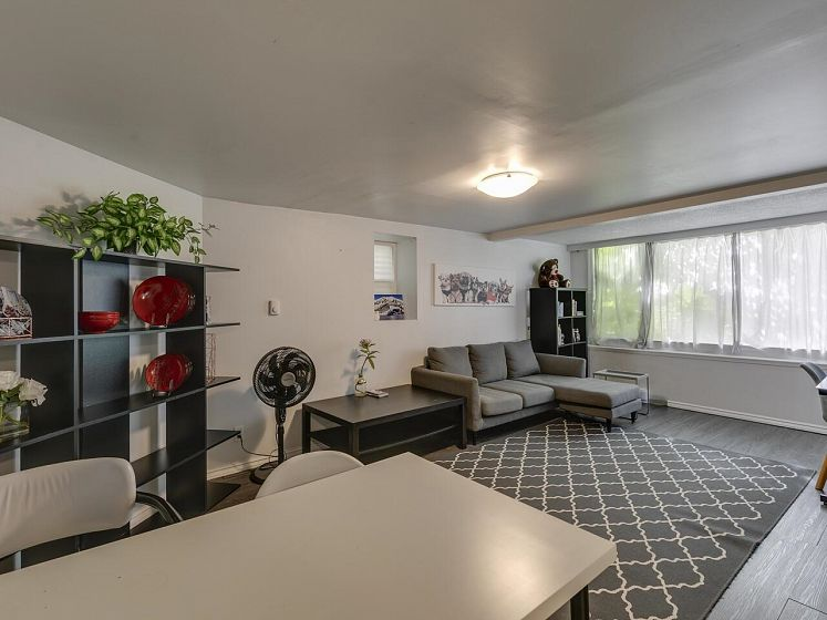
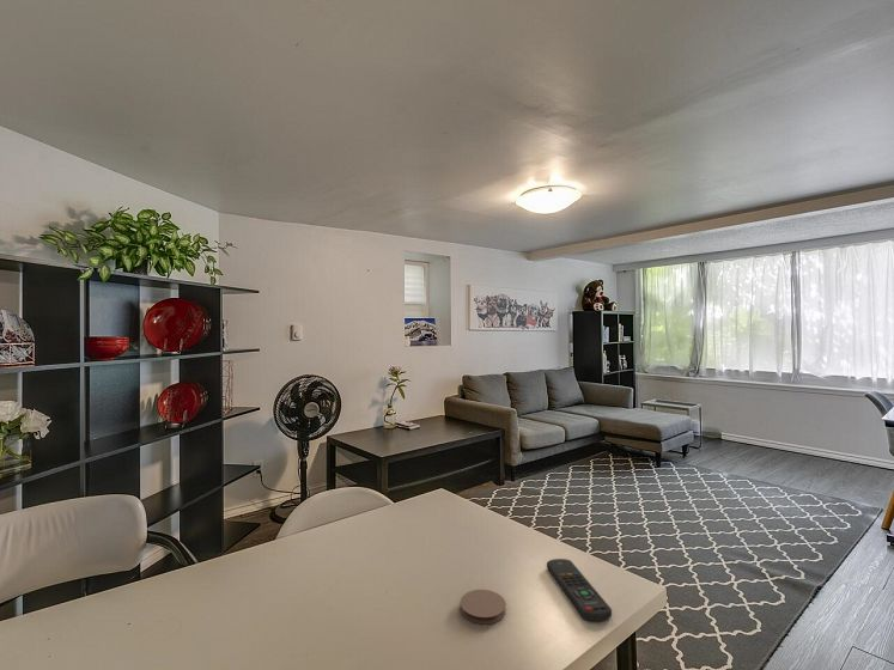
+ coaster (482, 605)
+ remote control (576, 586)
